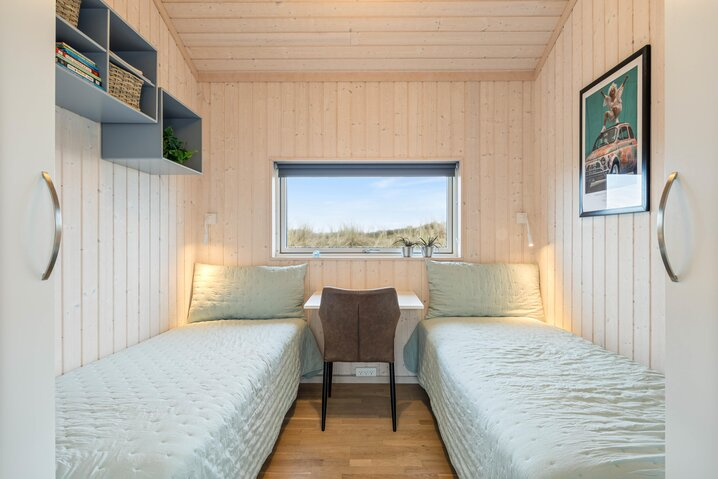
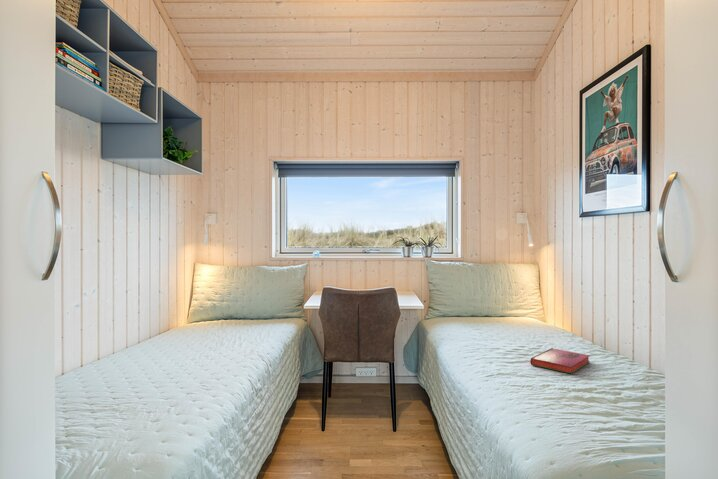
+ hardback book (560, 359)
